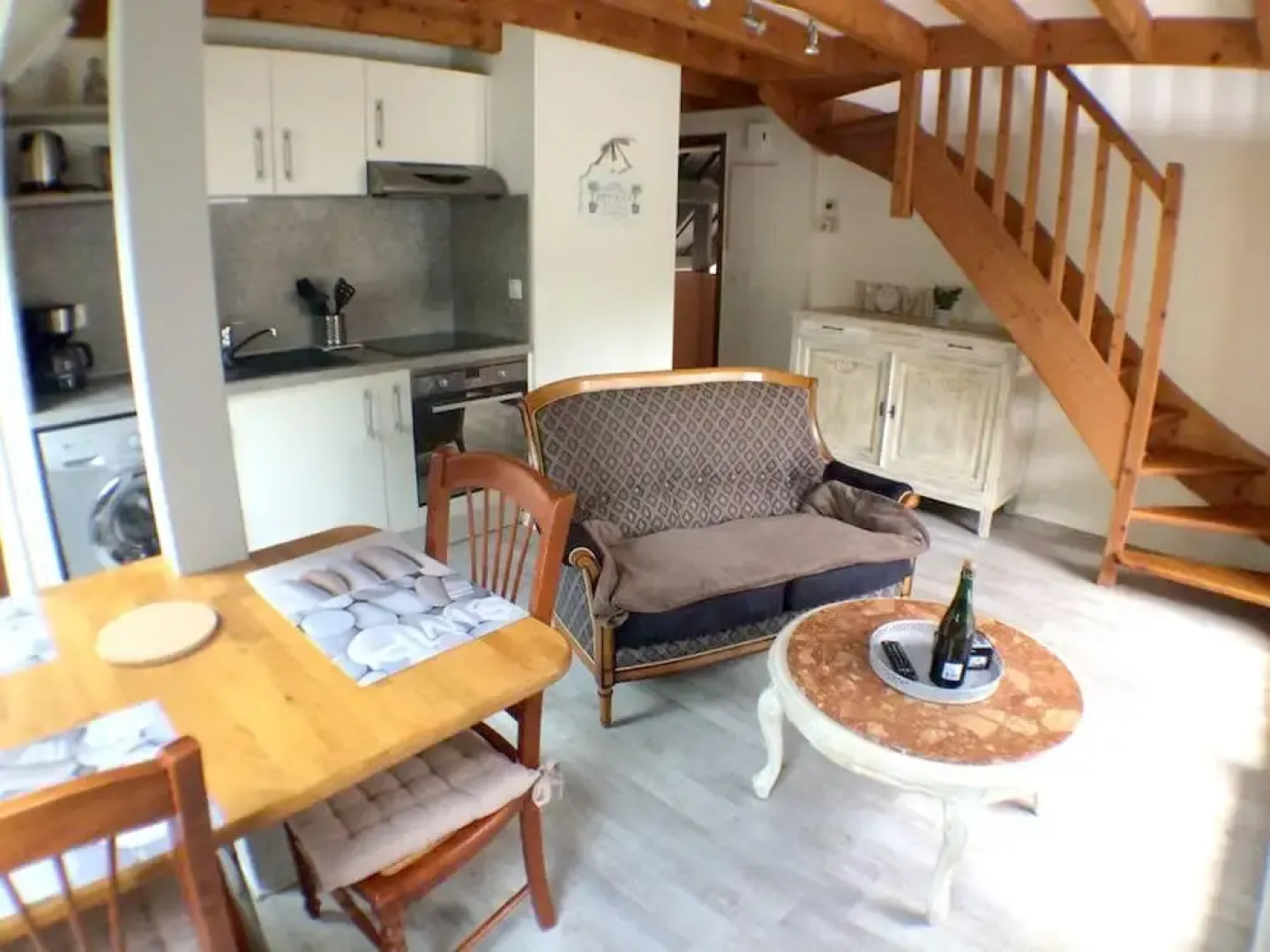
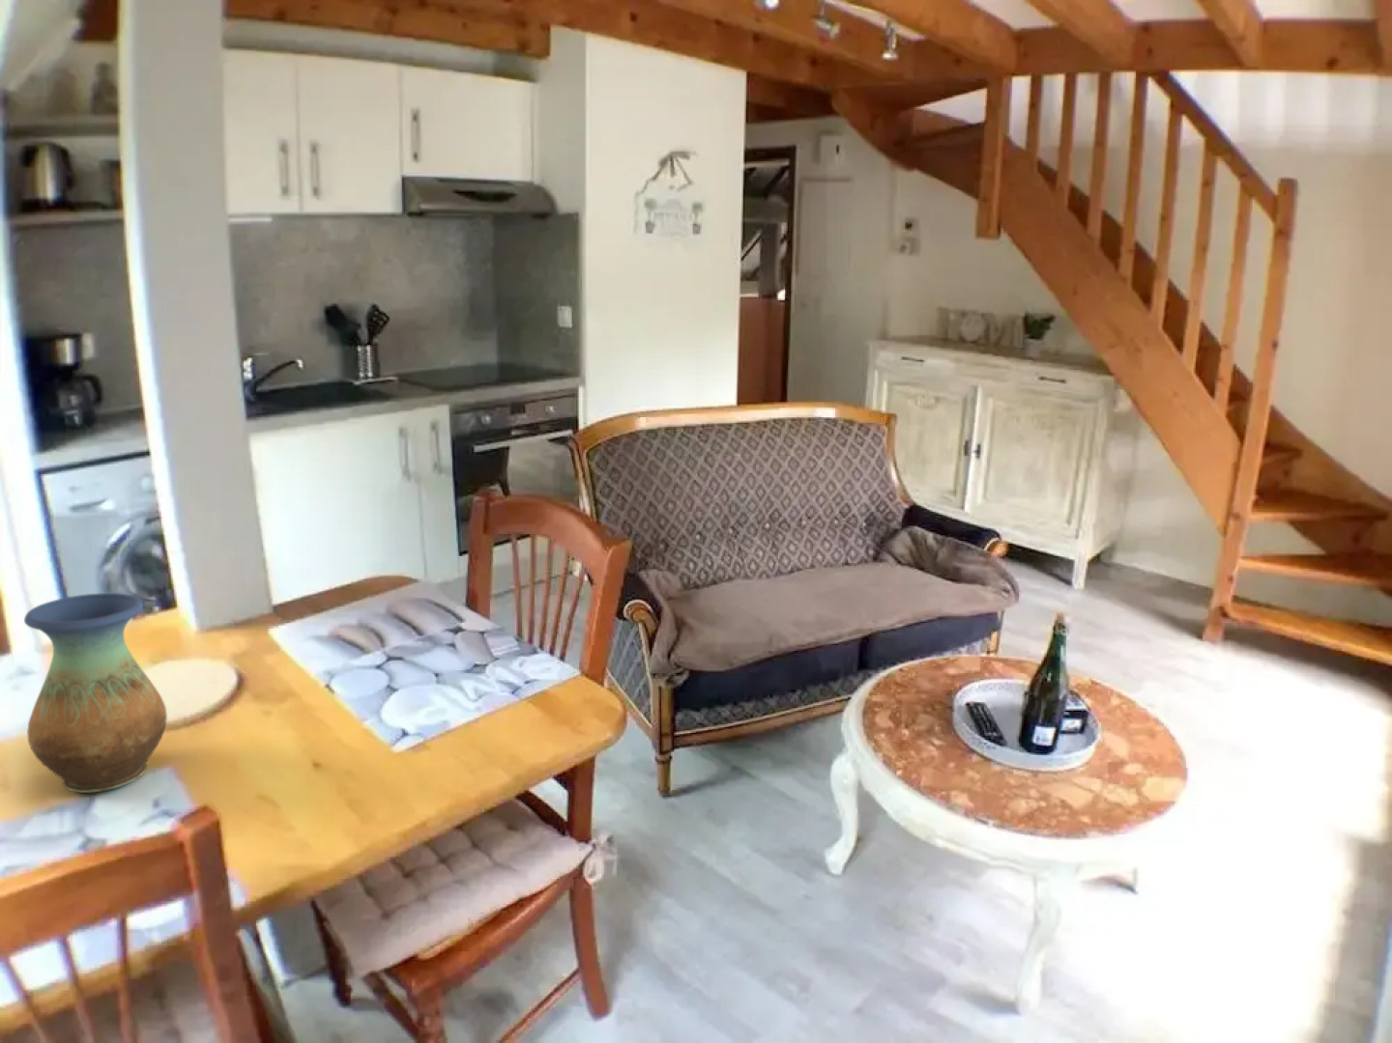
+ vase (94, 692)
